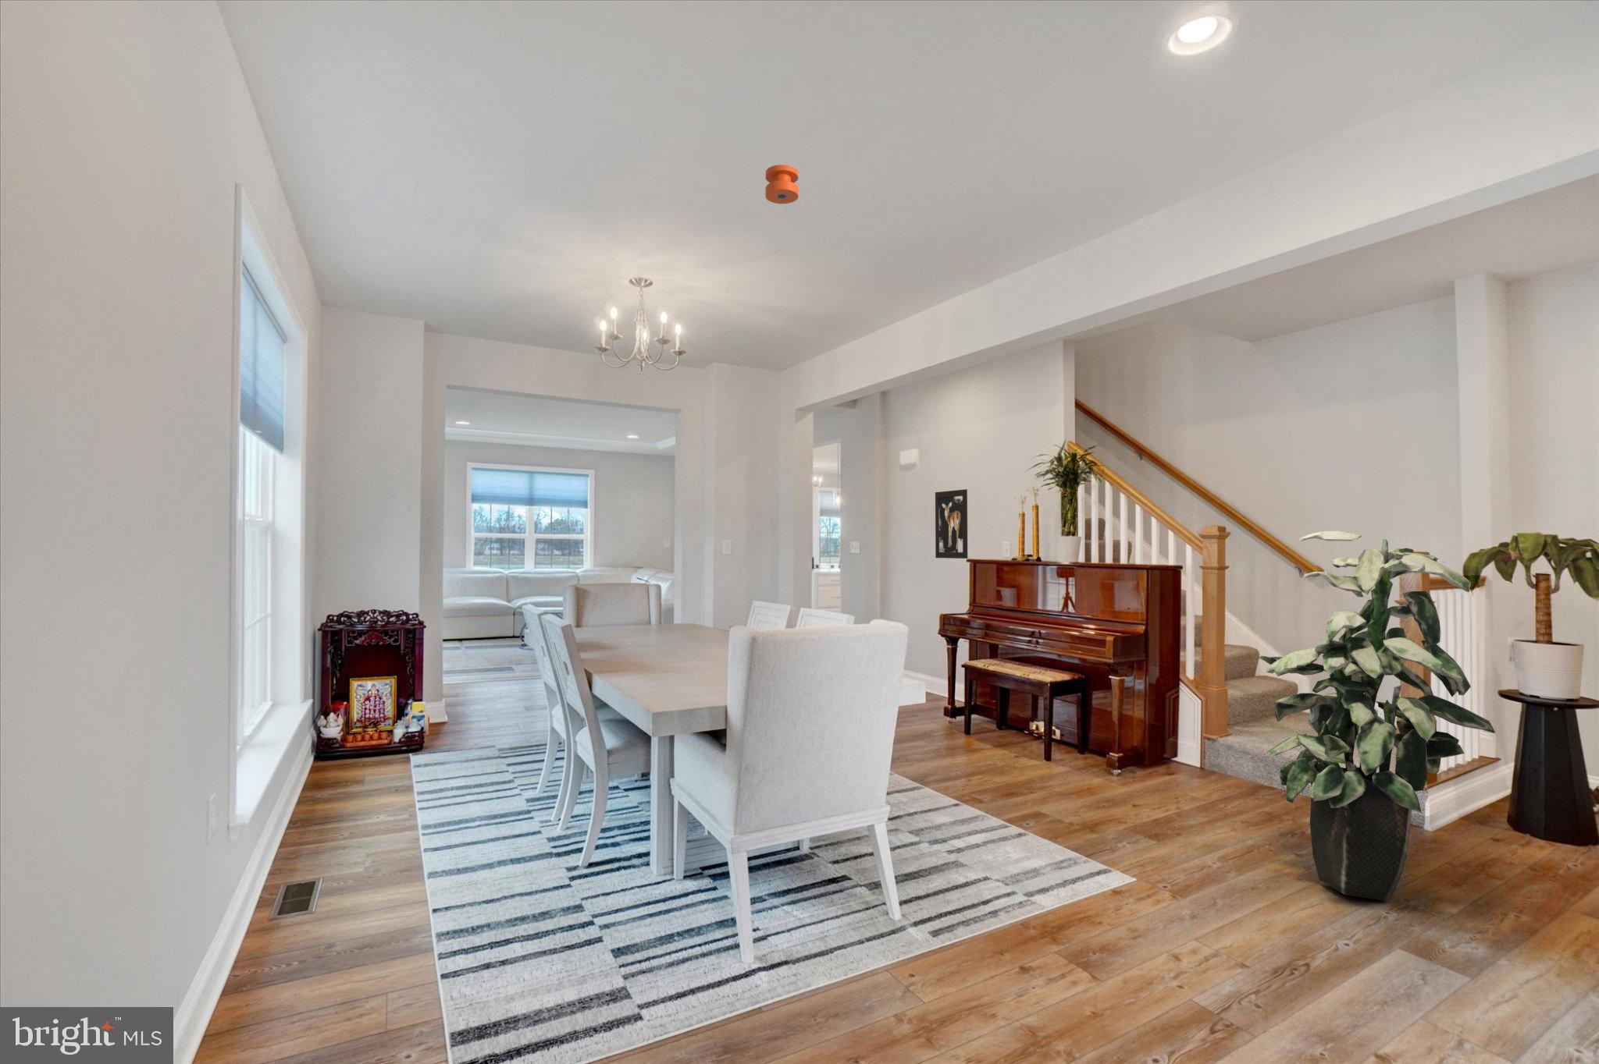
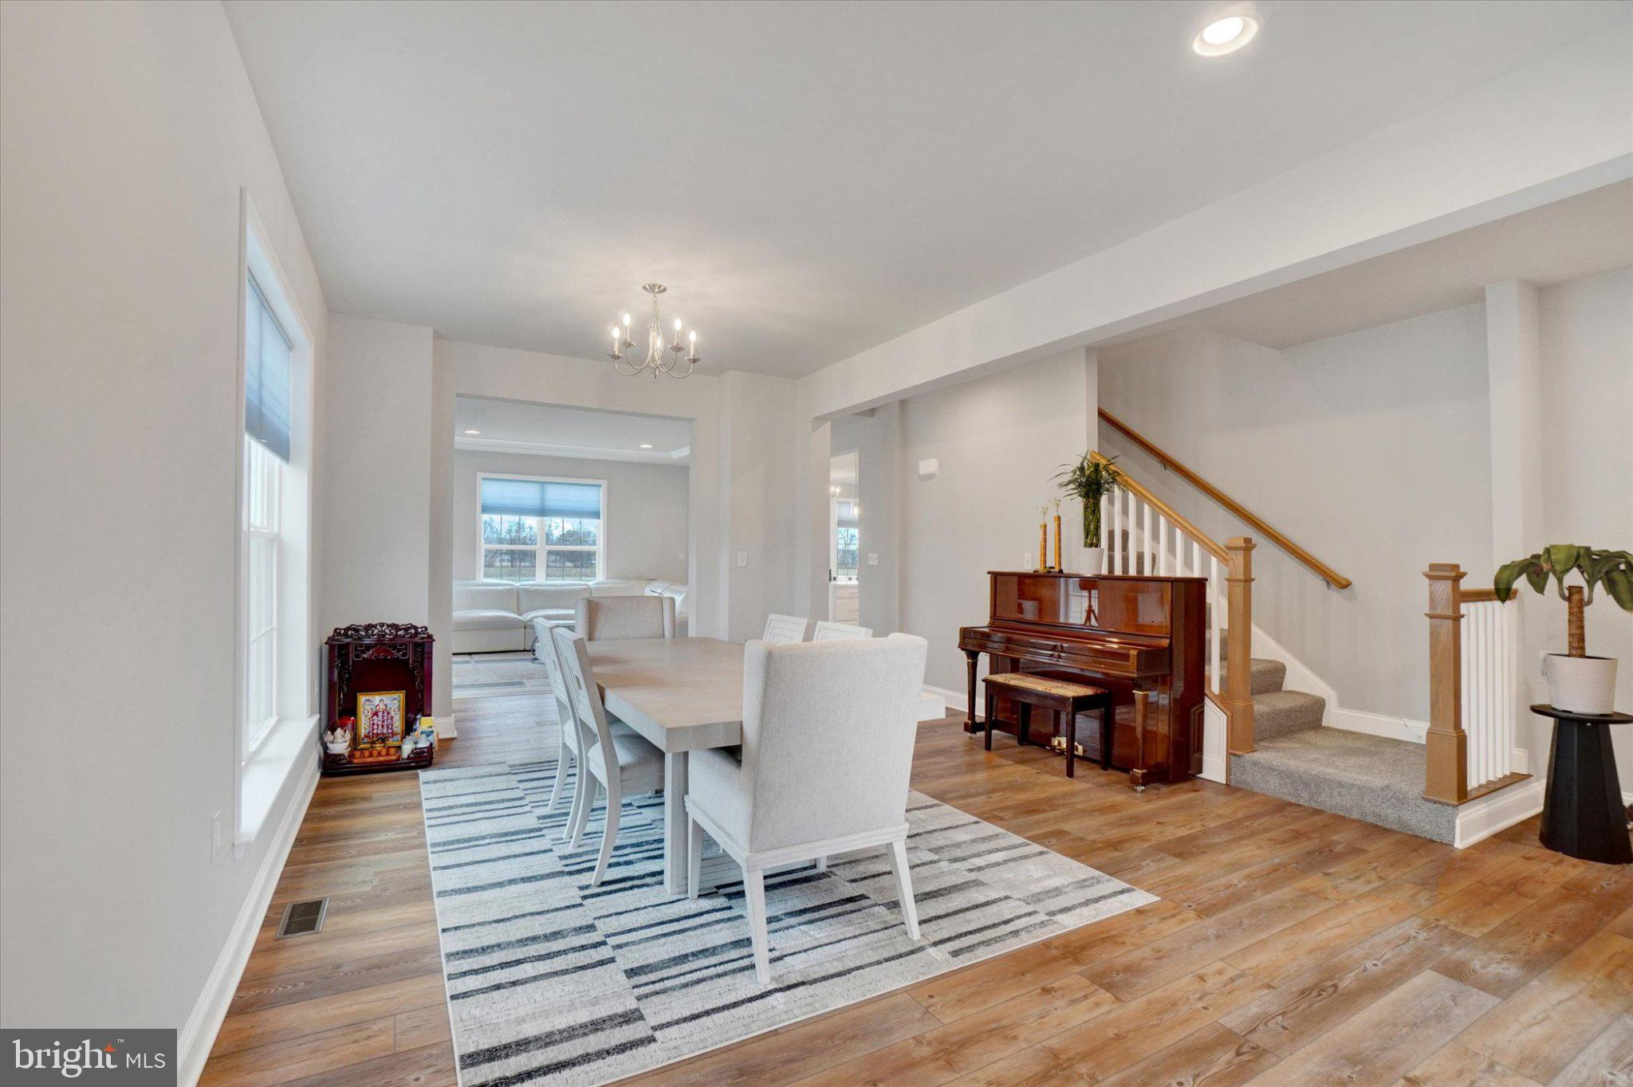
- wall art (950, 524)
- indoor plant (1358, 708)
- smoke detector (782, 184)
